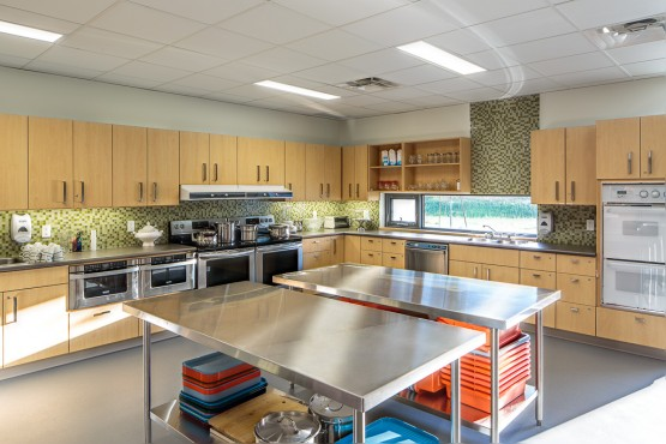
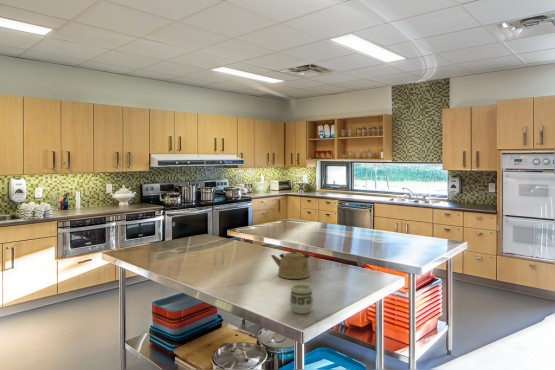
+ cup (301, 298)
+ kettle (290, 261)
